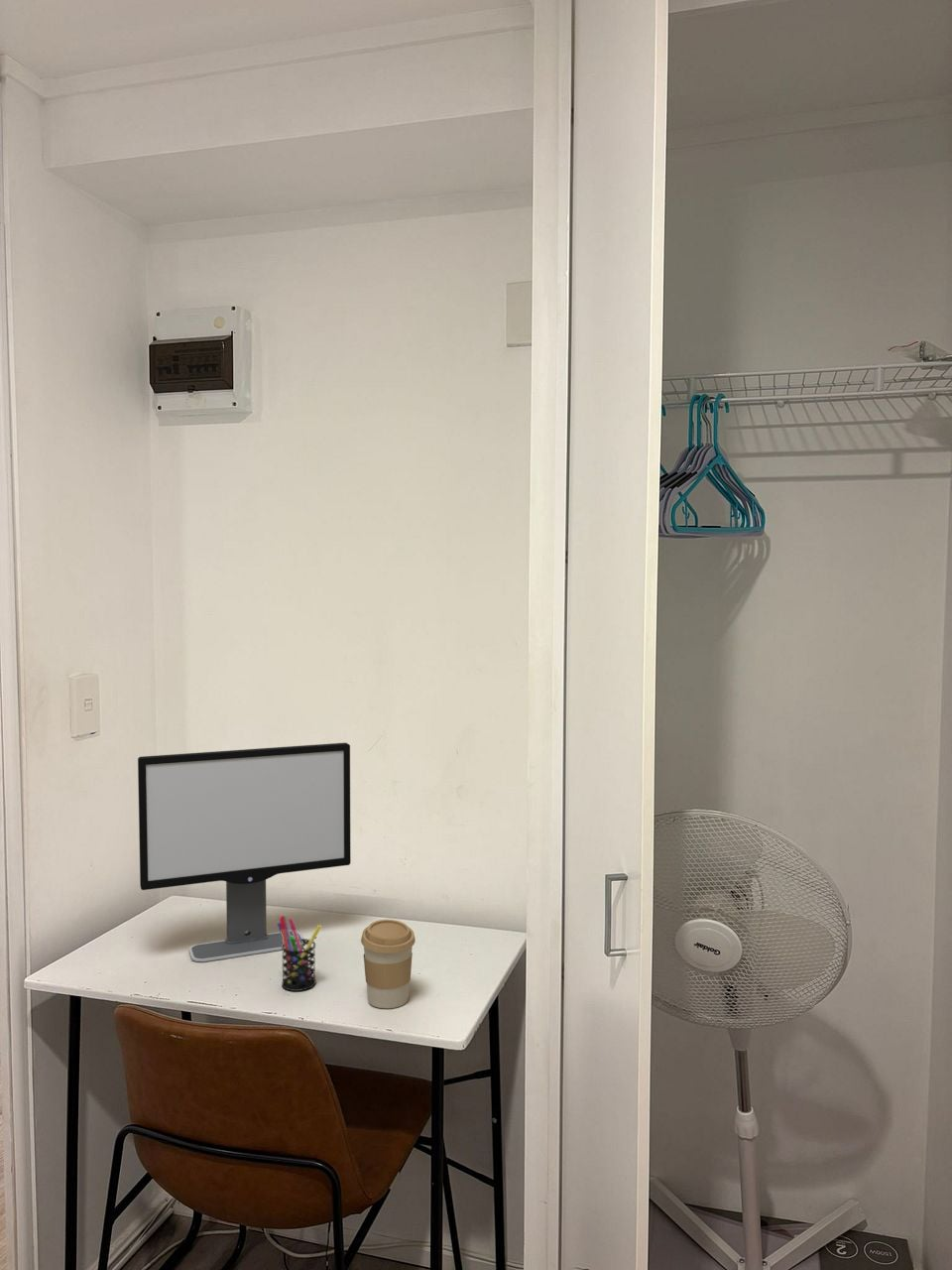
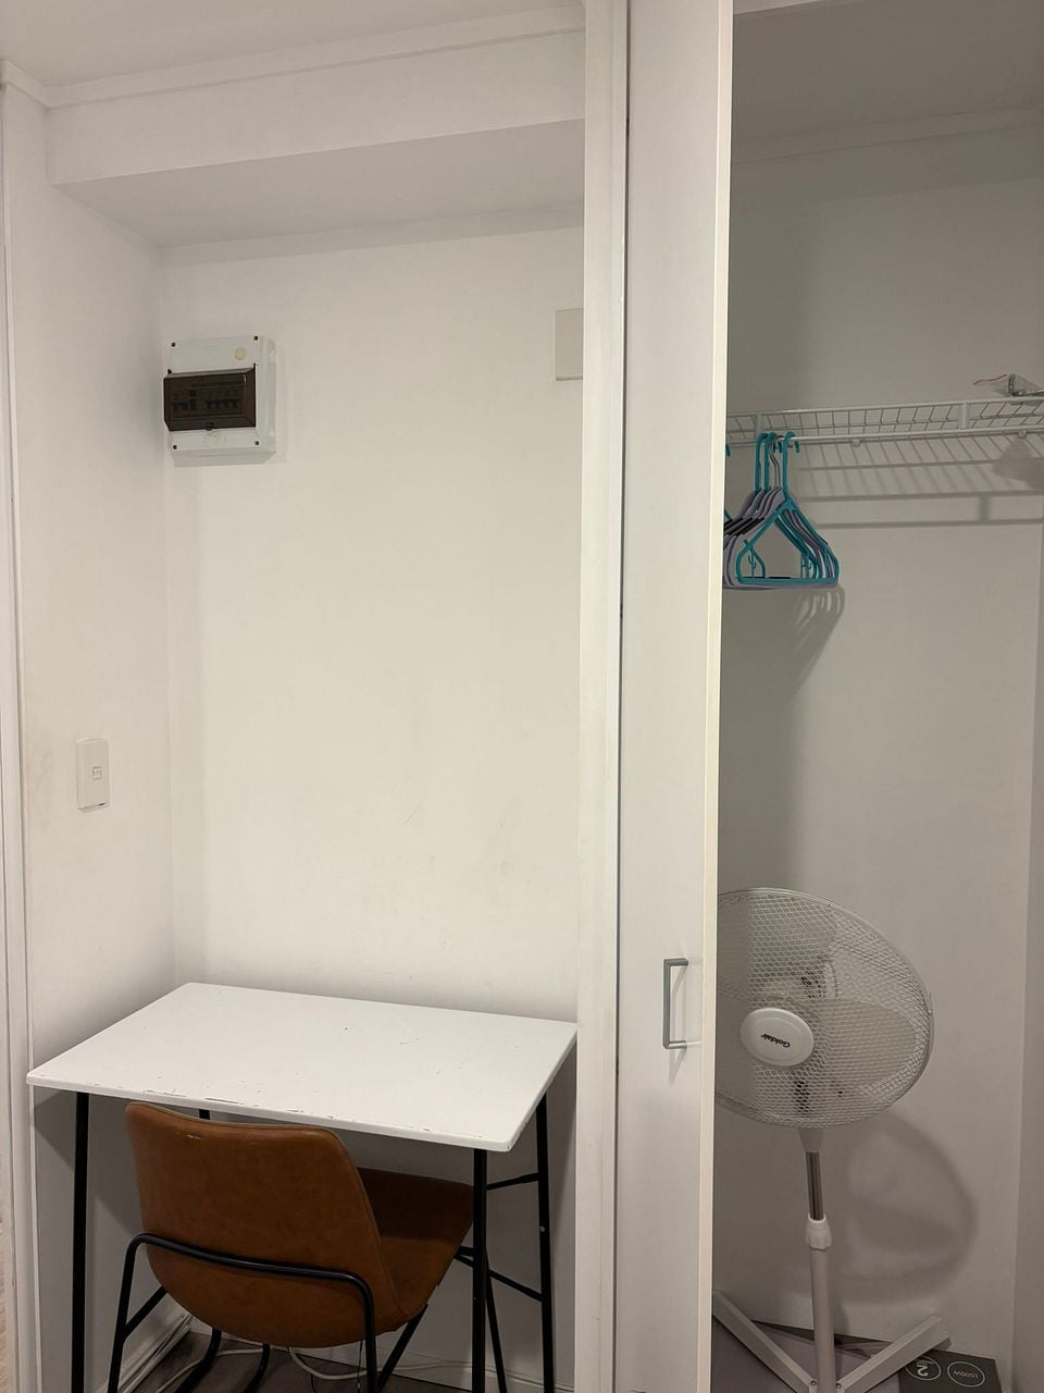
- pen holder (296, 952)
- coffee cup (388, 962)
- computer monitor (248, 848)
